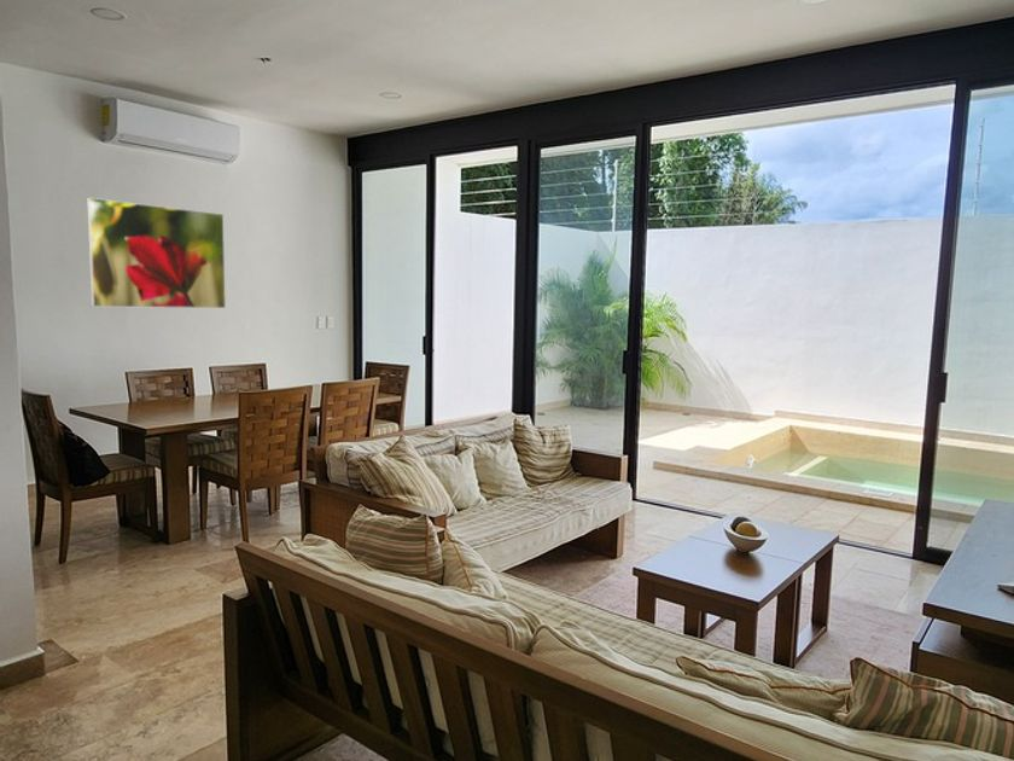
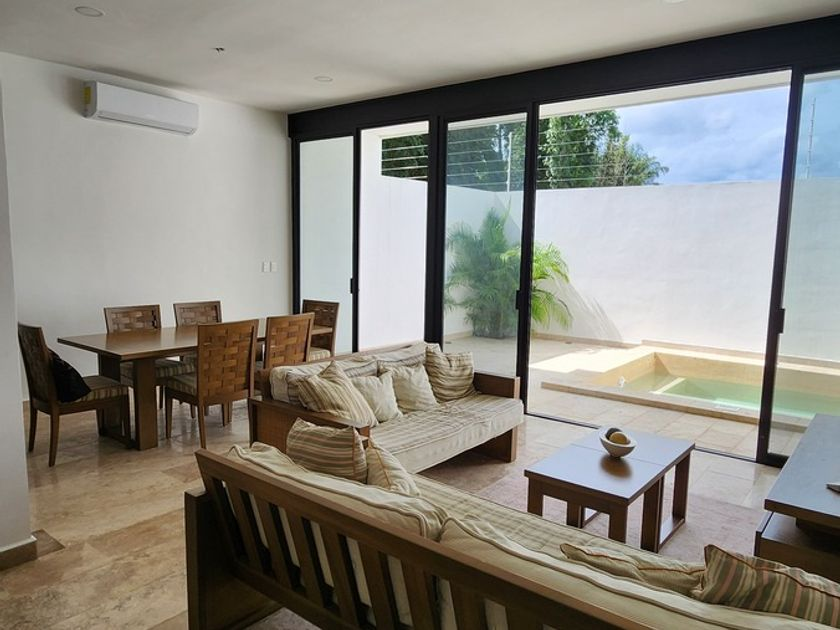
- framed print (162, 257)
